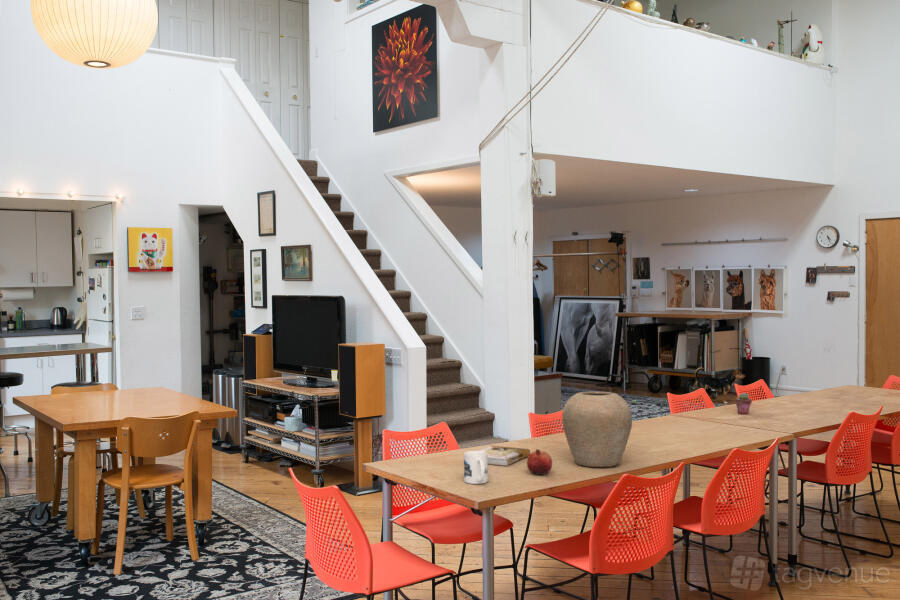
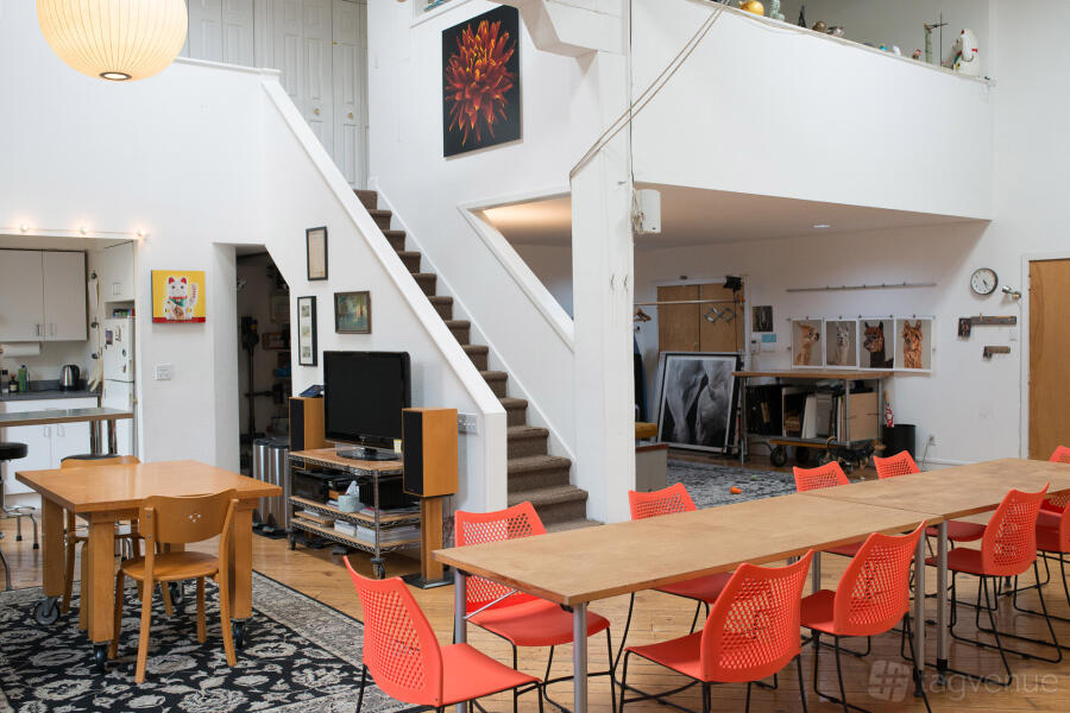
- vase (597, 428)
- book (499, 455)
- potted succulent (743, 403)
- mug (476, 468)
- fruit (539, 461)
